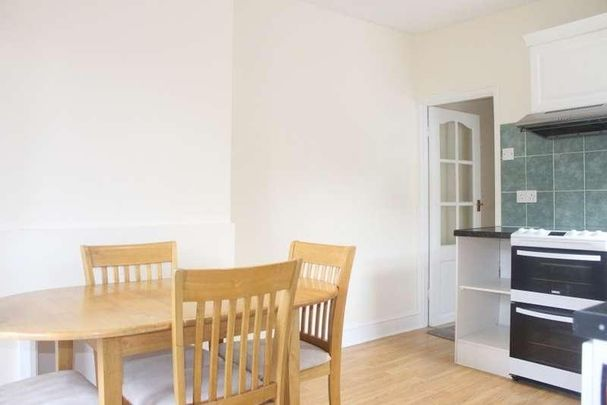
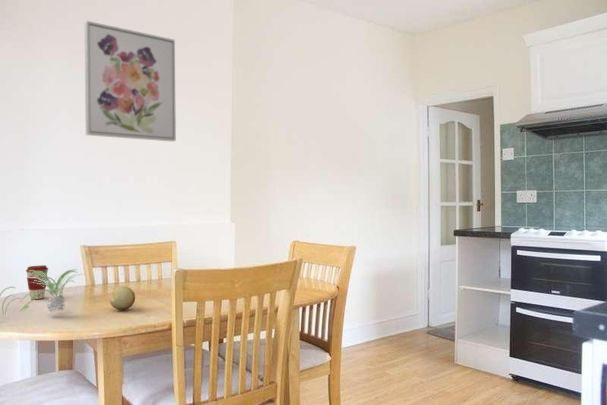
+ wall art (132, 85)
+ plant (39, 292)
+ coffee cup (37, 282)
+ fruit (122, 298)
